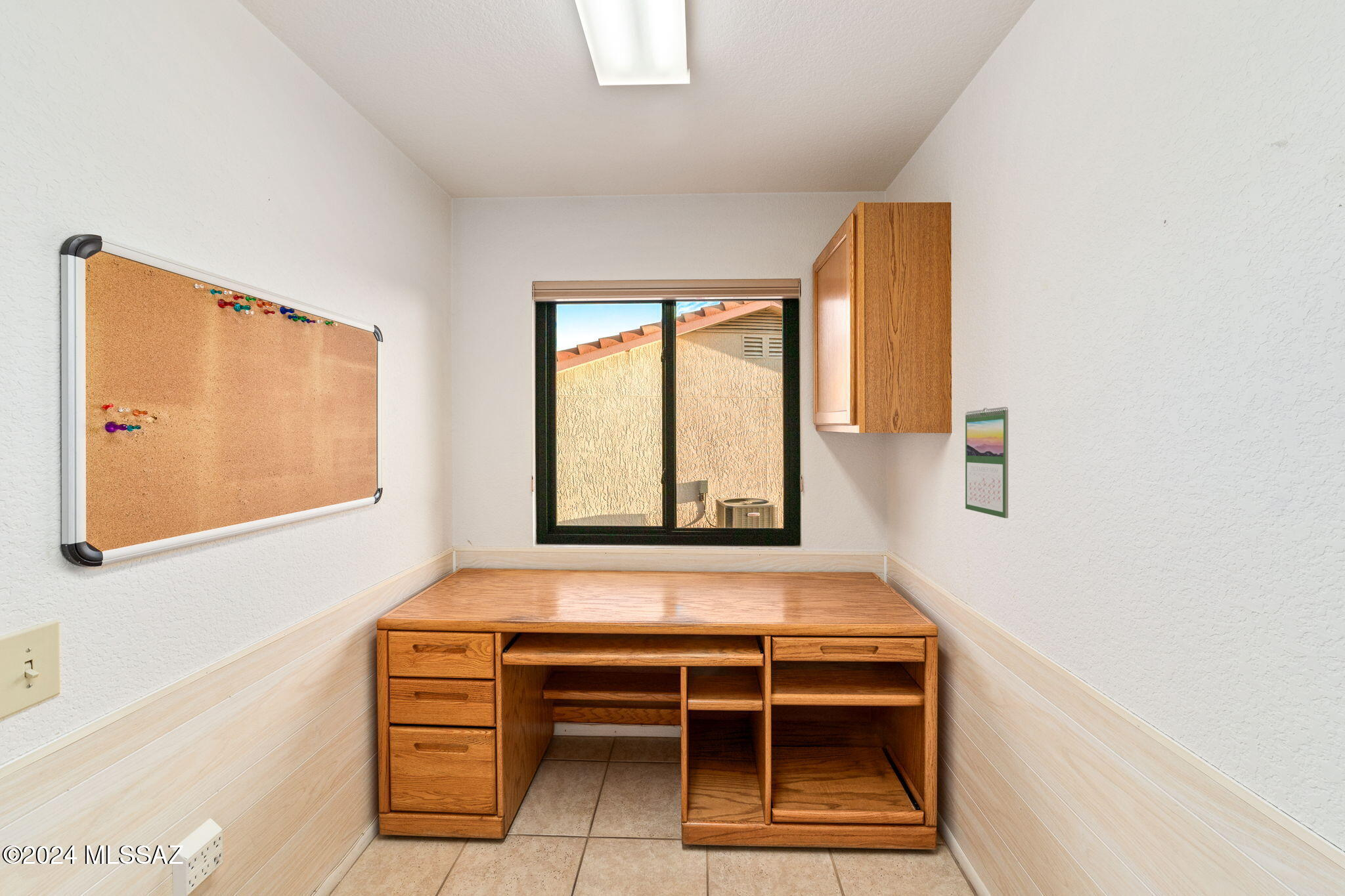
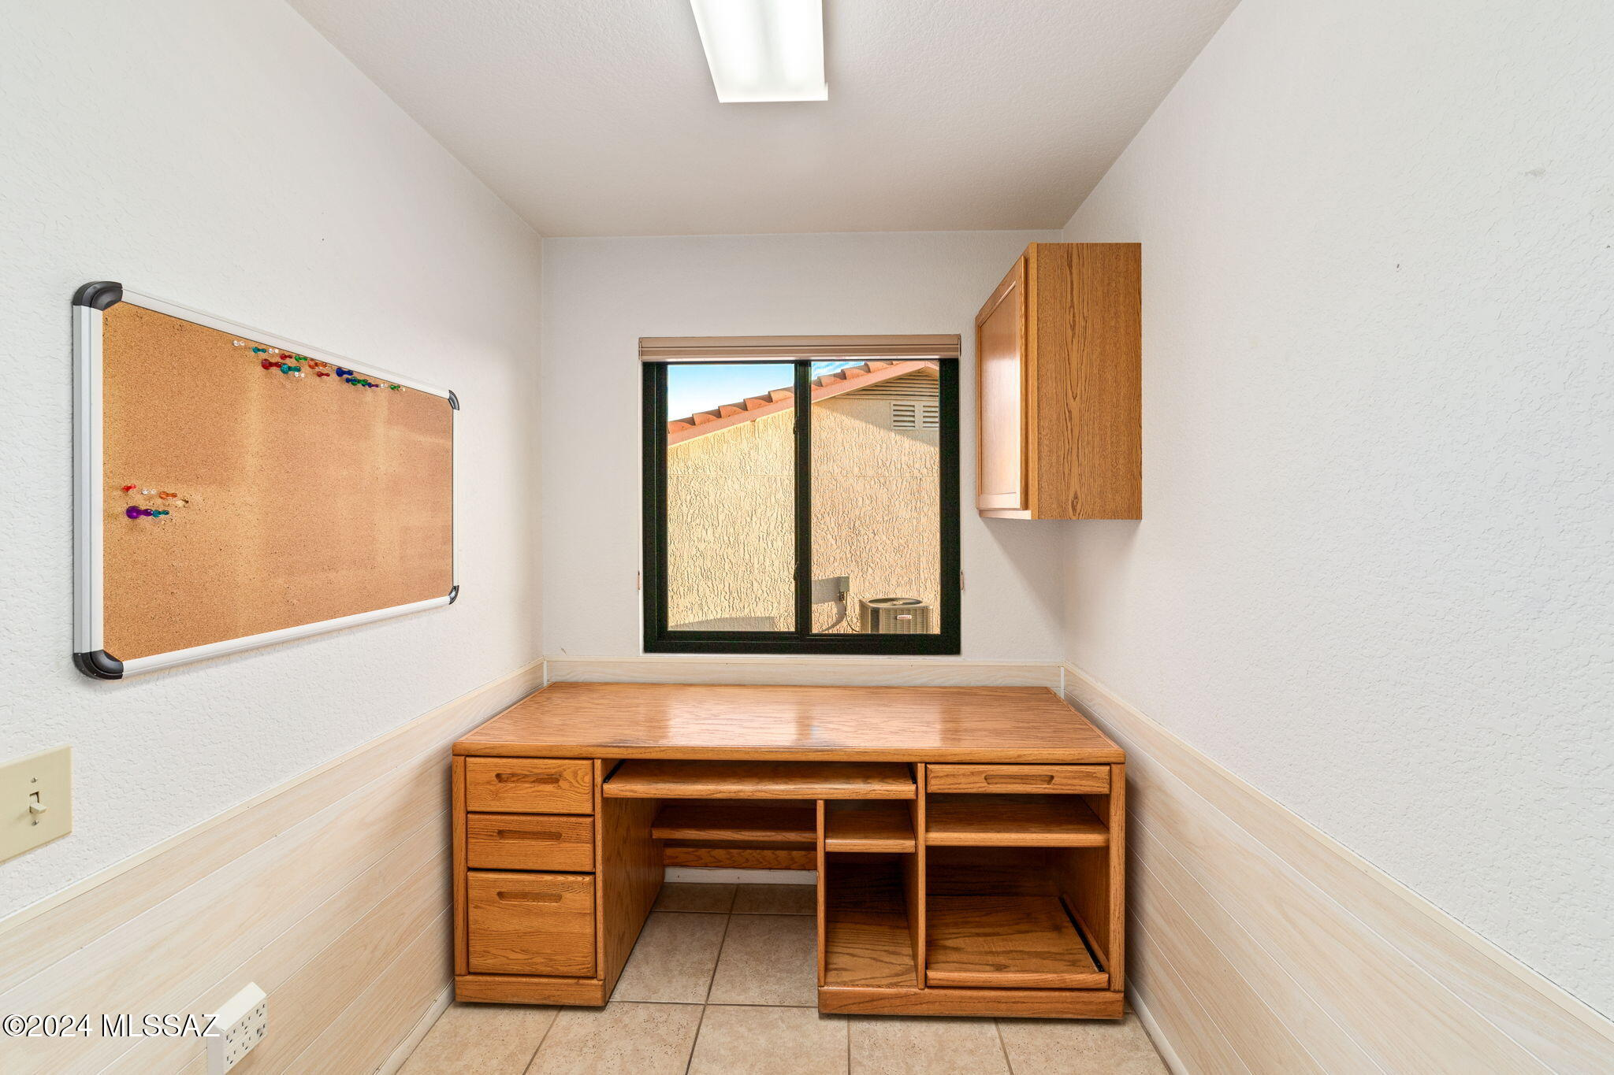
- calendar (985, 460)
